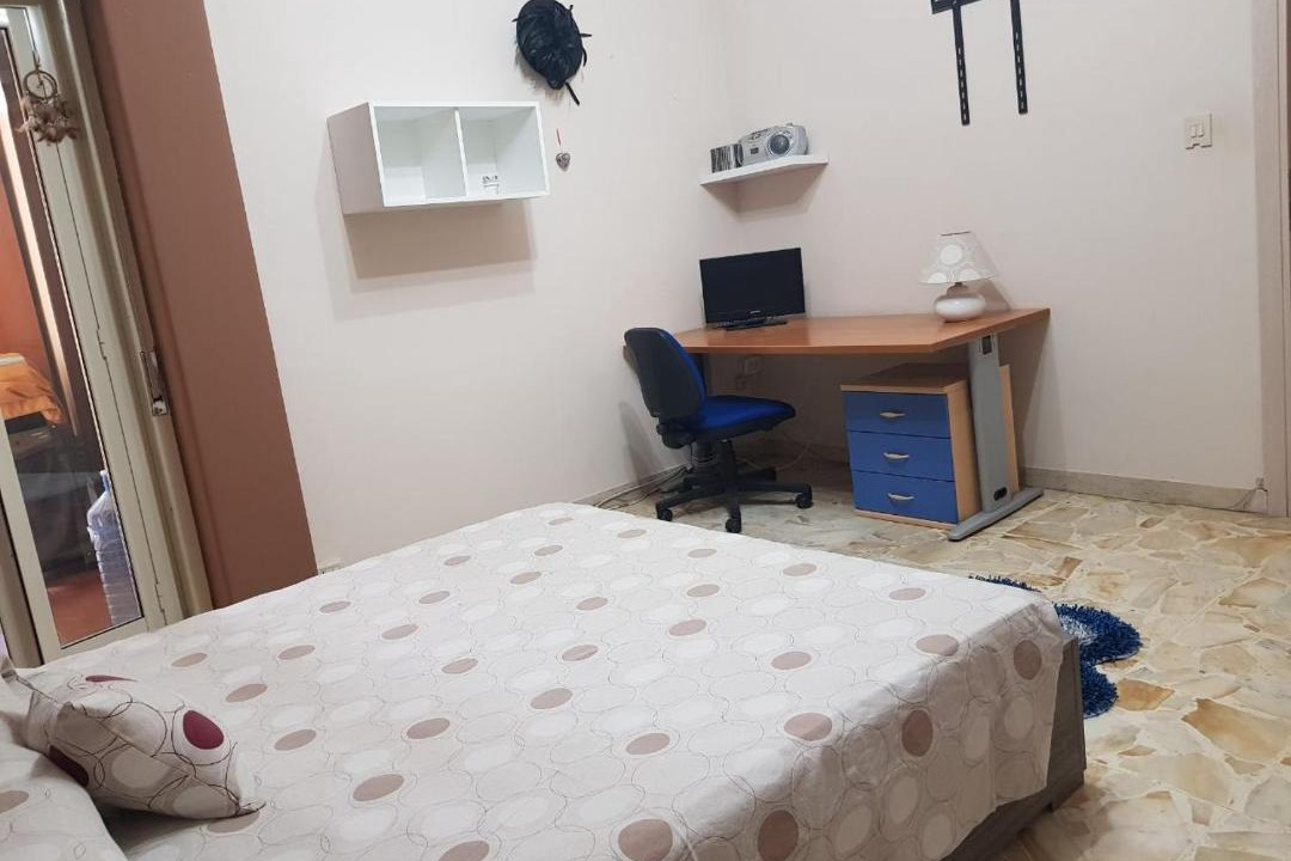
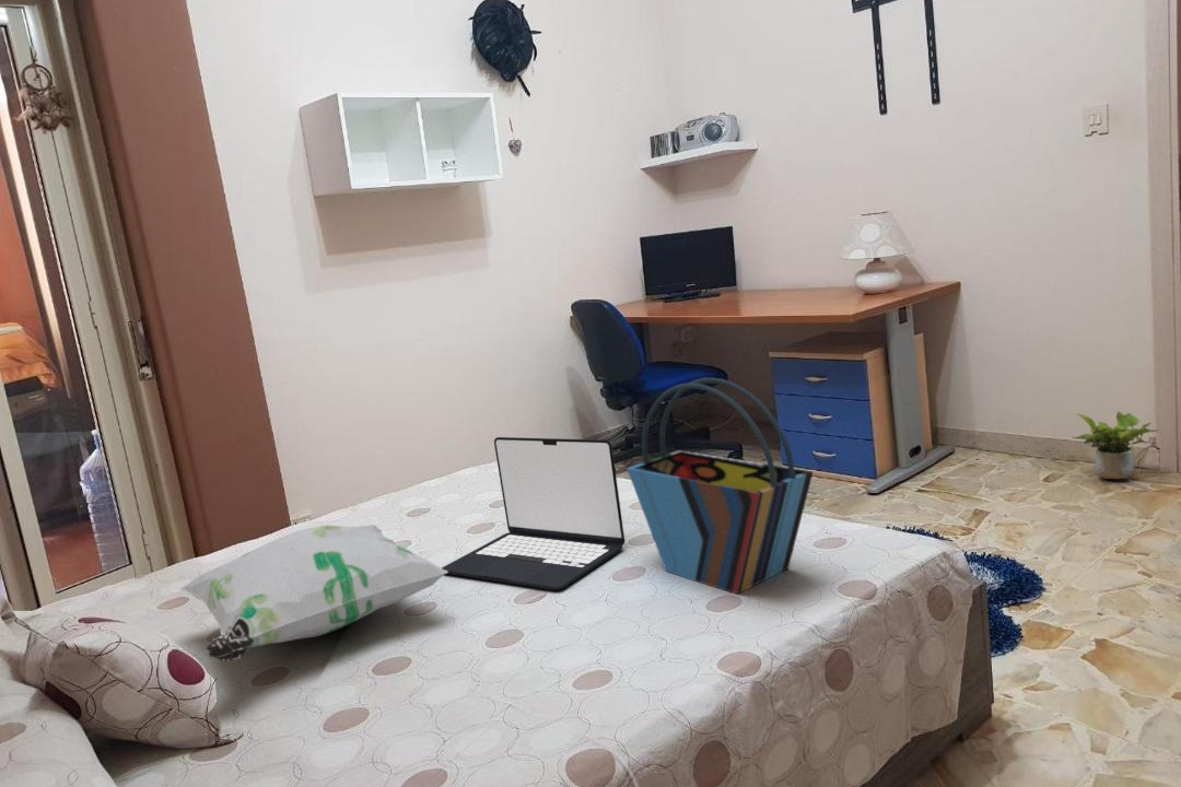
+ decorative pillow (308, 583)
+ potted plant (1114, 444)
+ laptop (524, 507)
+ tote bag (715, 477)
